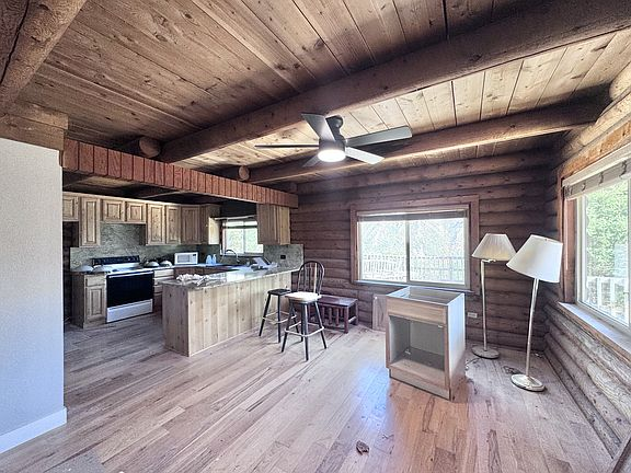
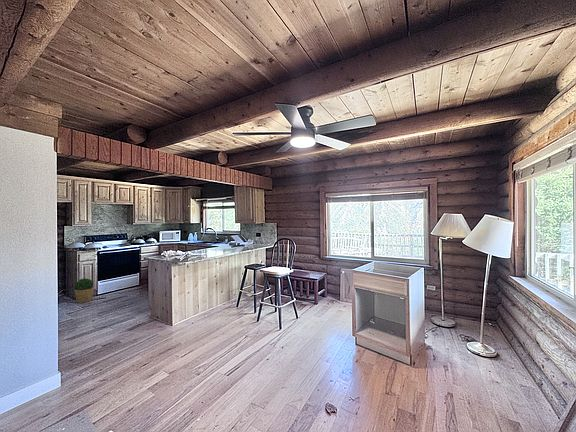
+ potted plant (84, 289)
